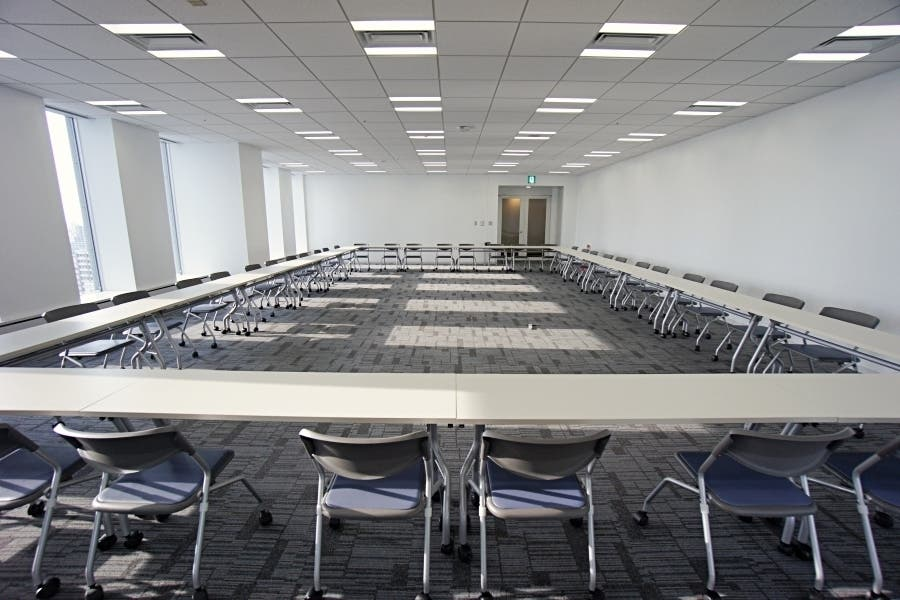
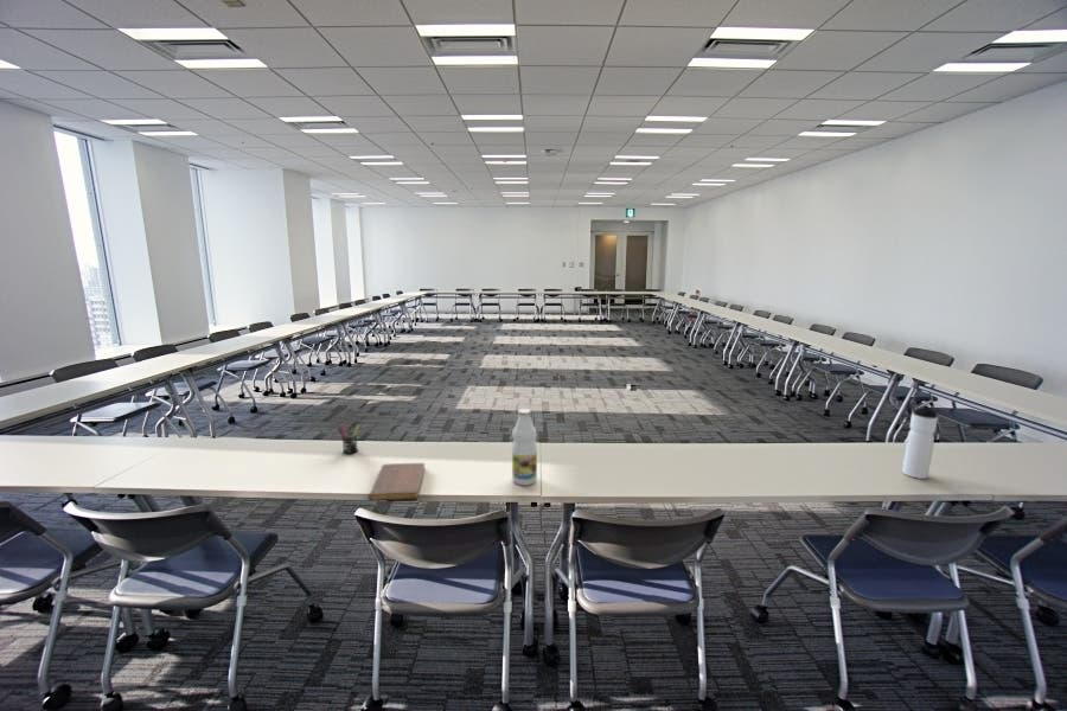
+ water bottle (920, 440)
+ notebook (398, 480)
+ pen holder (349, 437)
+ bottle (524, 446)
